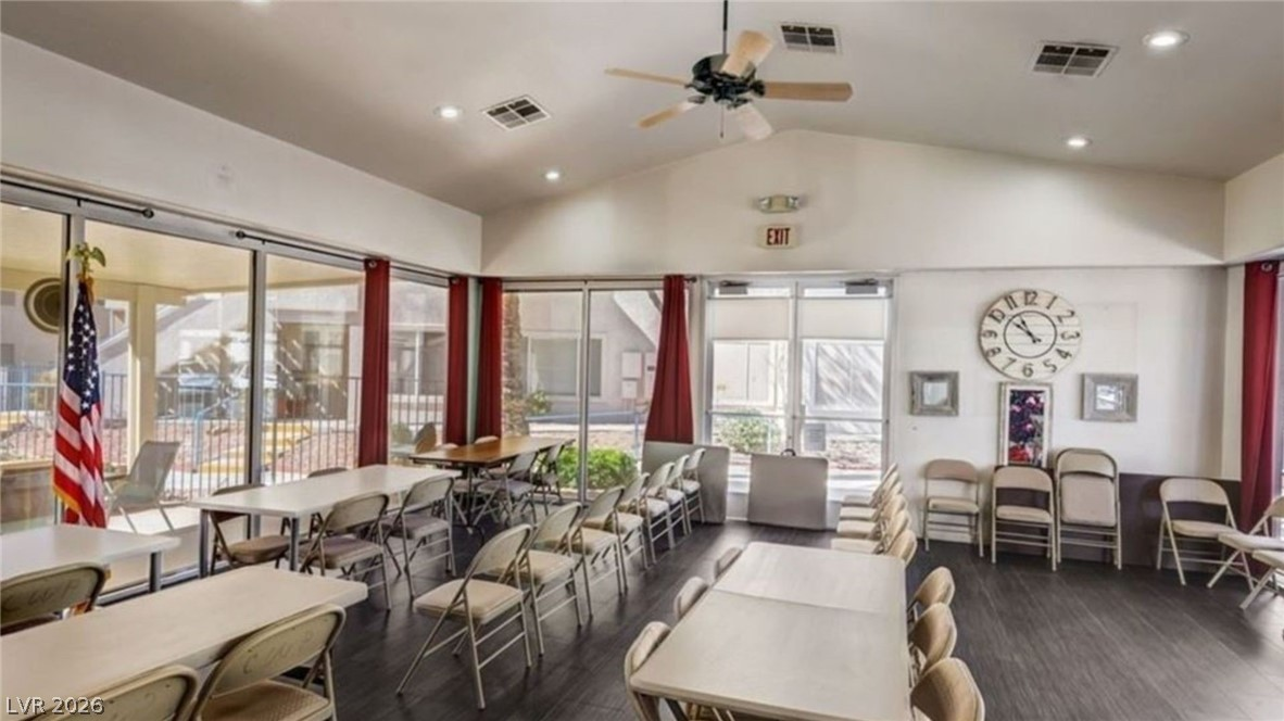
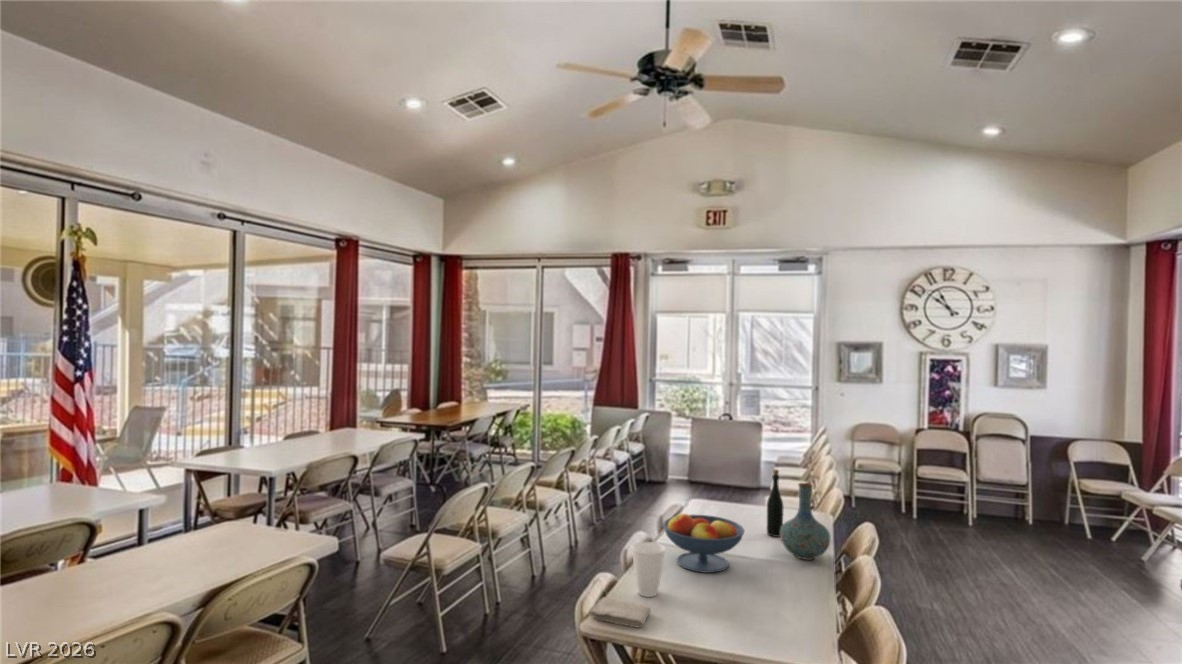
+ fruit bowl (703, 538)
+ bottle (775, 502)
+ washcloth (620, 611)
+ vase (805, 520)
+ cup (648, 569)
